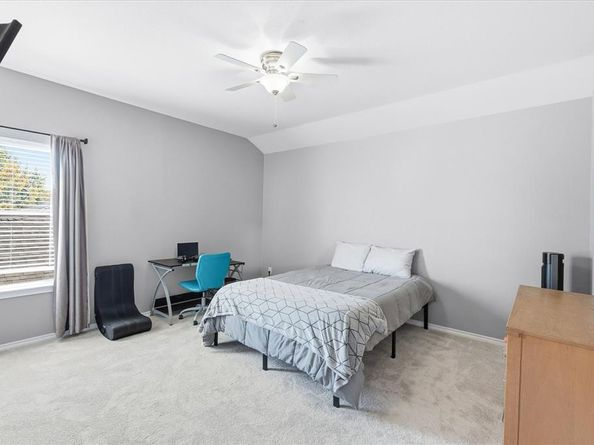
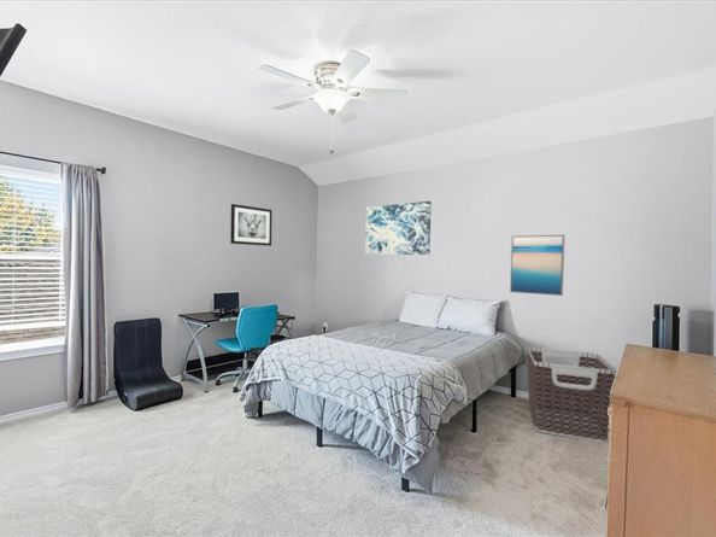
+ wall art (395, 229)
+ wall art (535, 264)
+ clothes hamper (565, 390)
+ wall art (252, 226)
